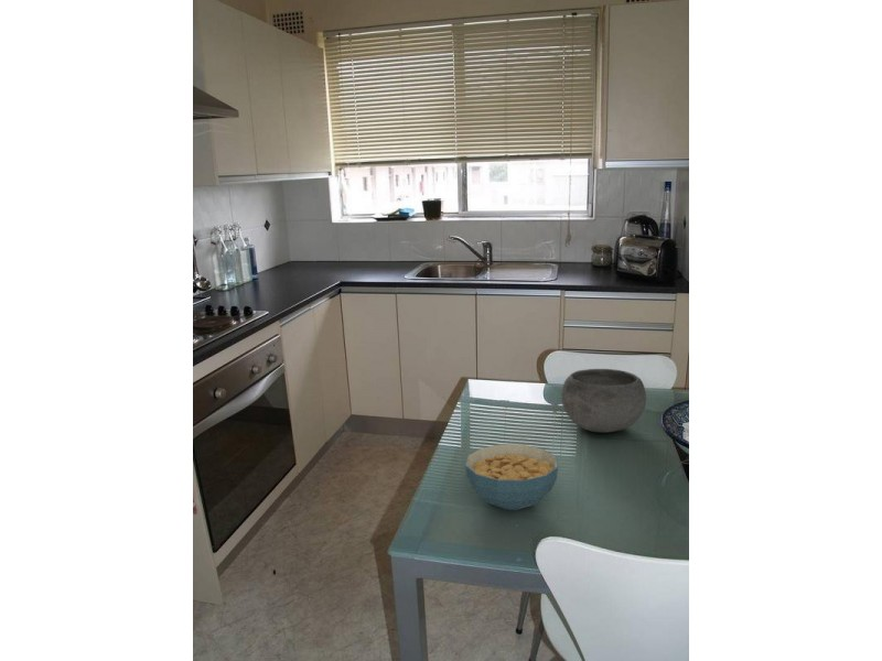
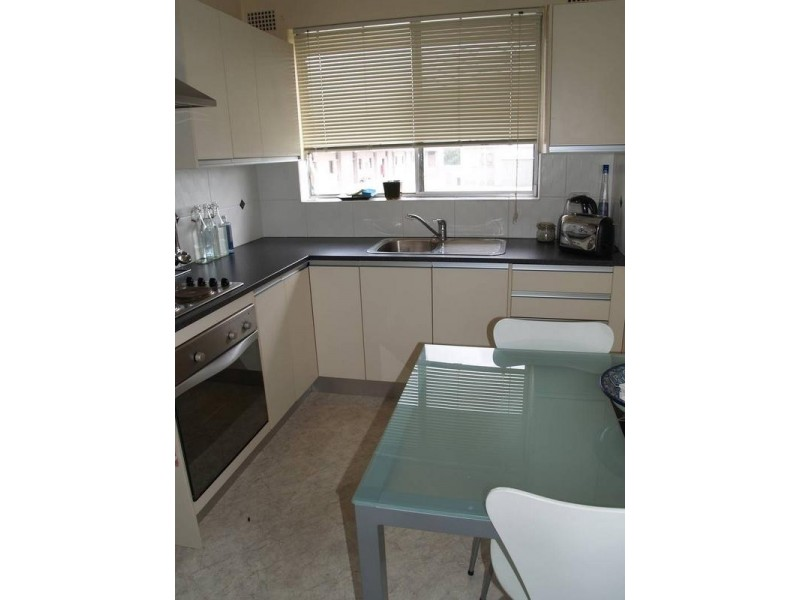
- cereal bowl (512, 481)
- bowl (602, 402)
